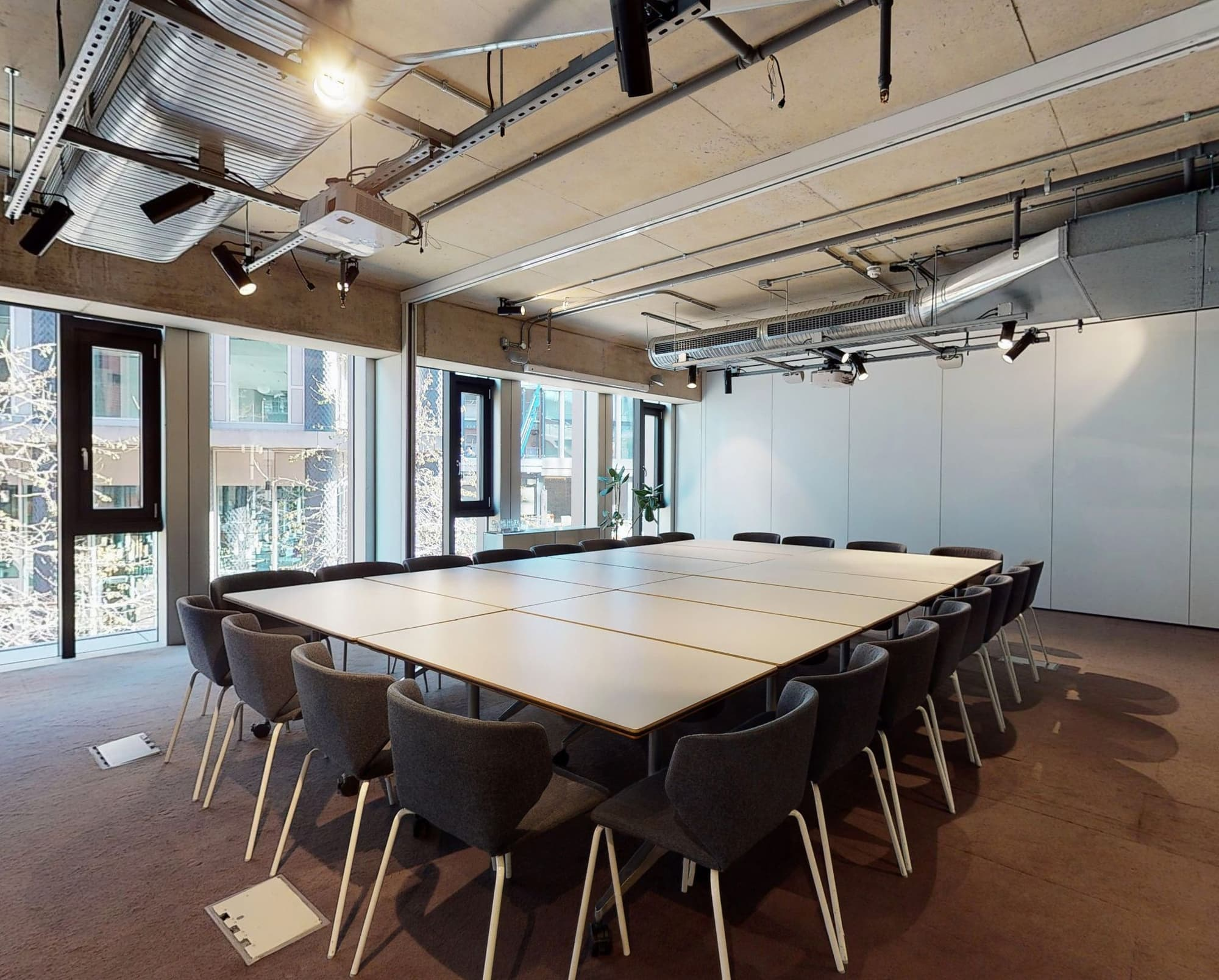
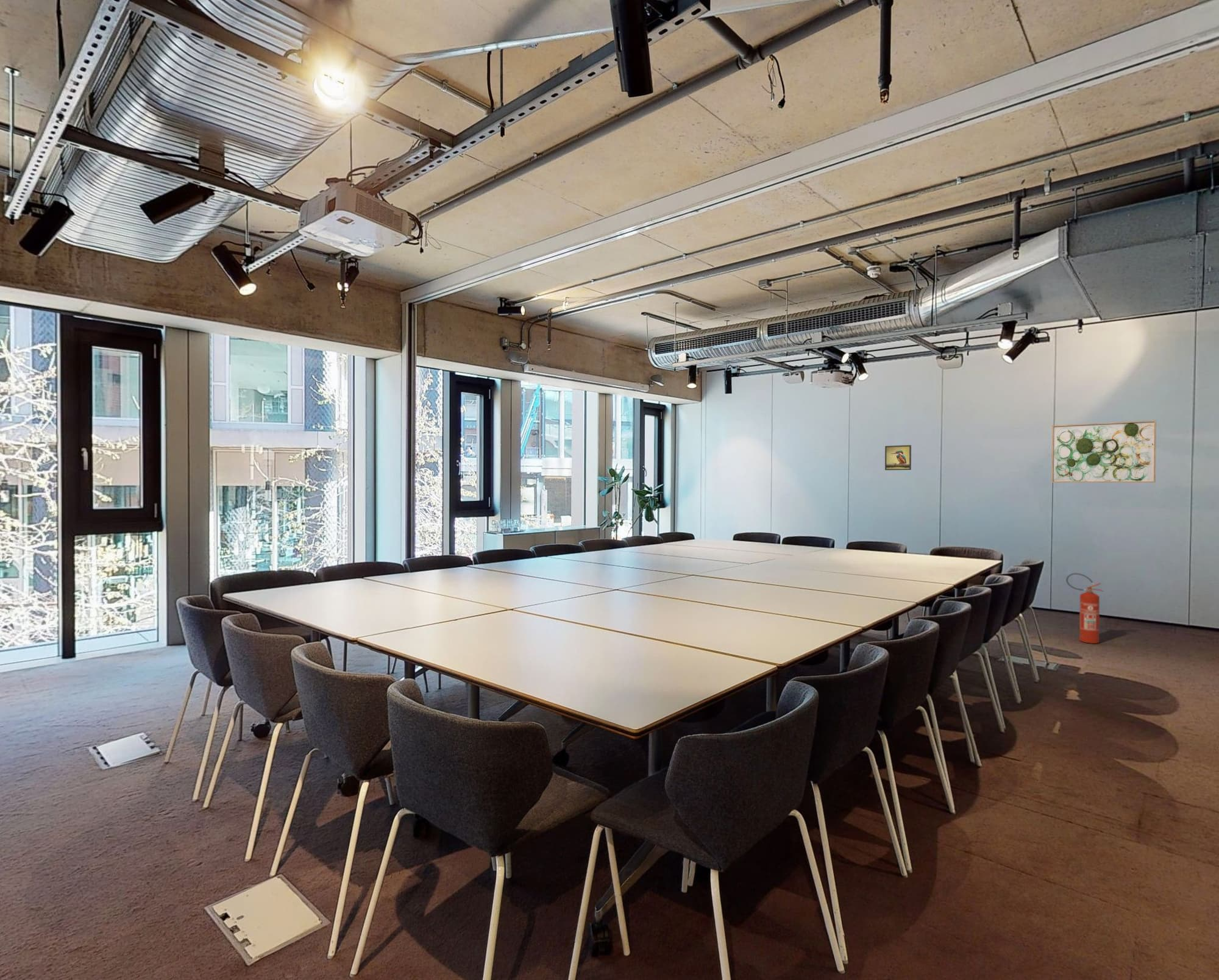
+ wall art (1101, 453)
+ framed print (898, 458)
+ fire extinguisher (1084, 607)
